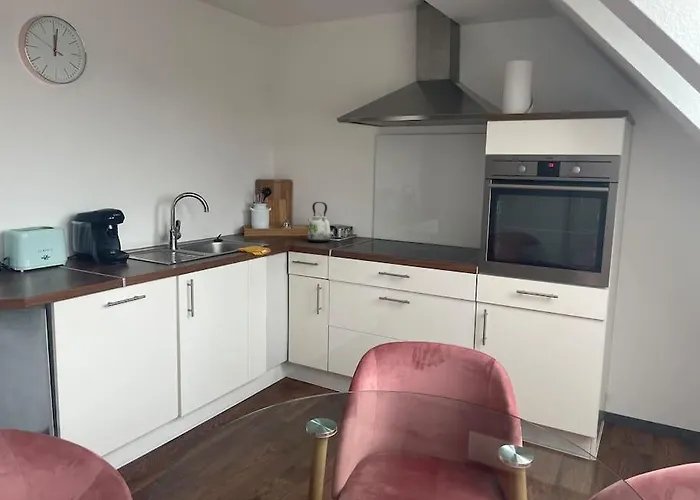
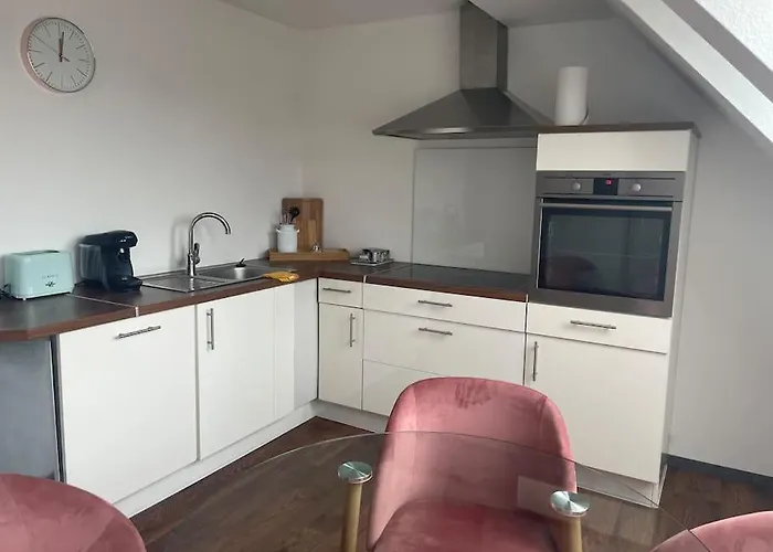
- kettle (316, 221)
